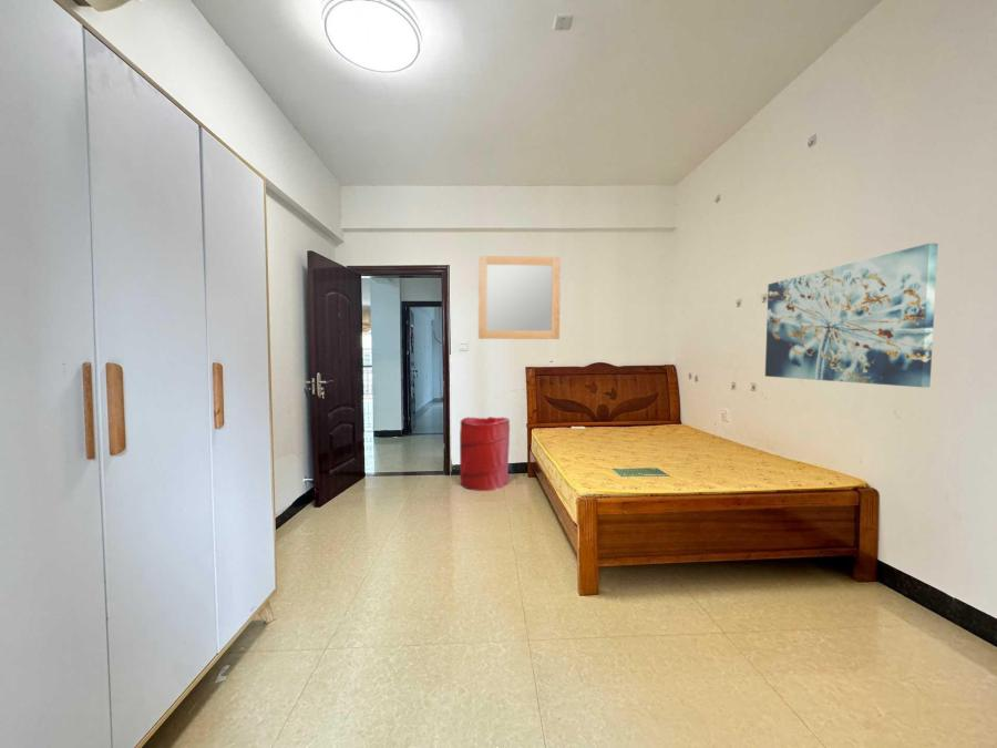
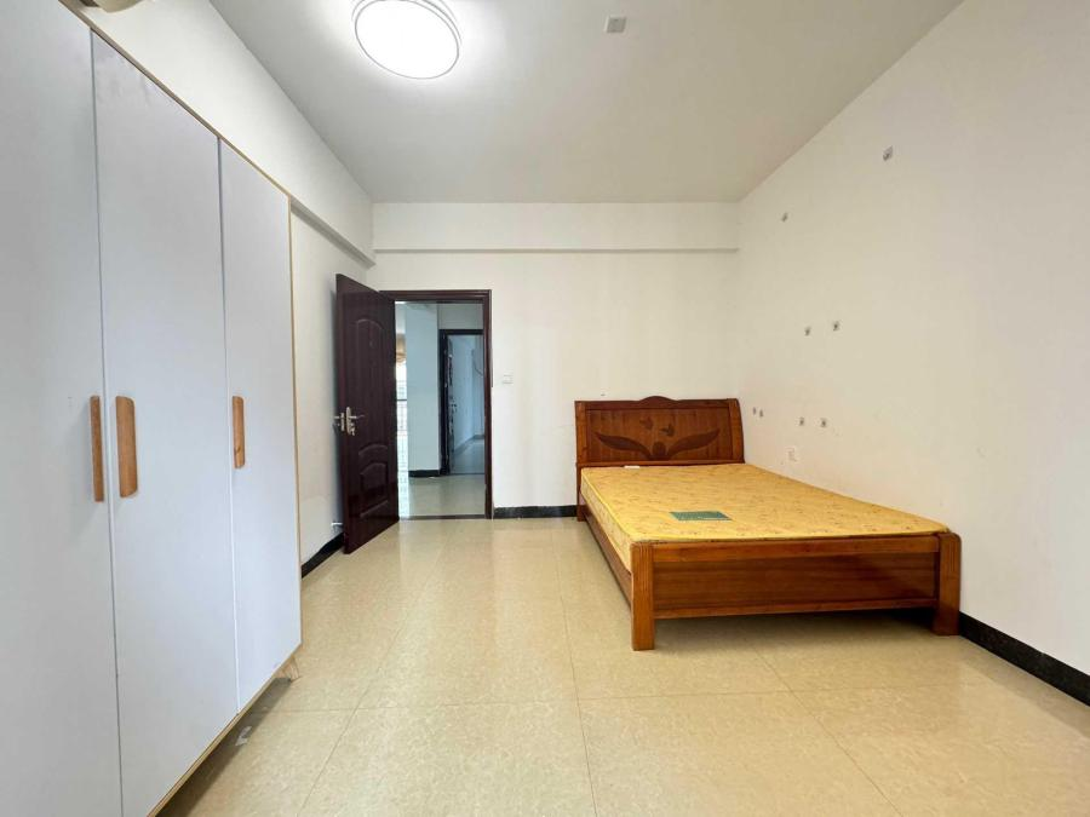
- home mirror (518, 297)
- wall art (832, 325)
- laundry hamper (484, 450)
